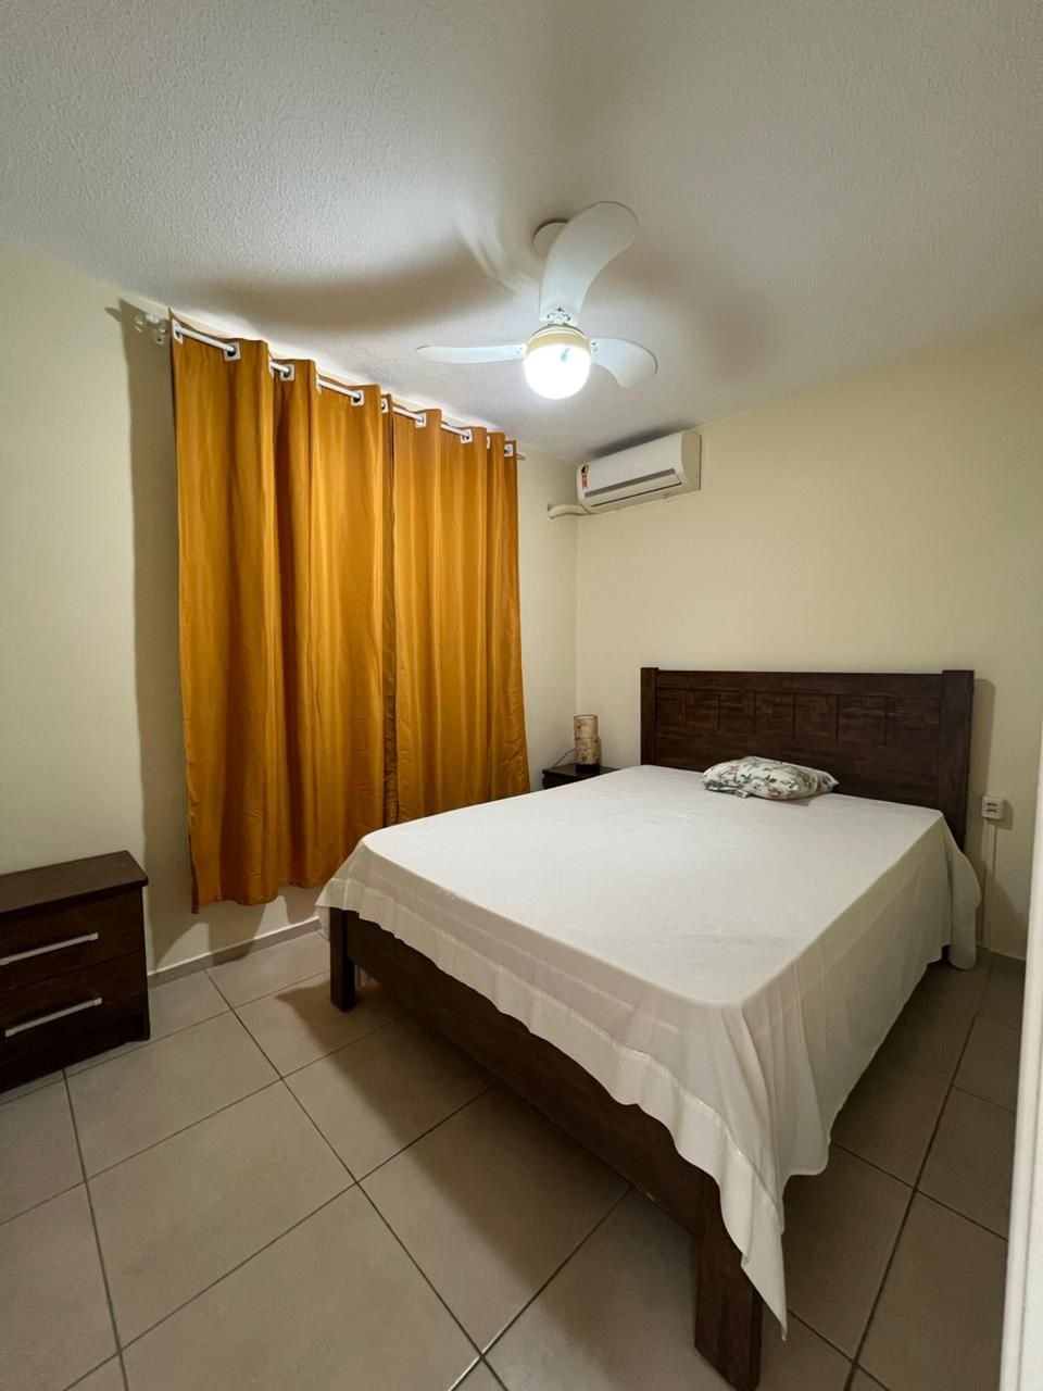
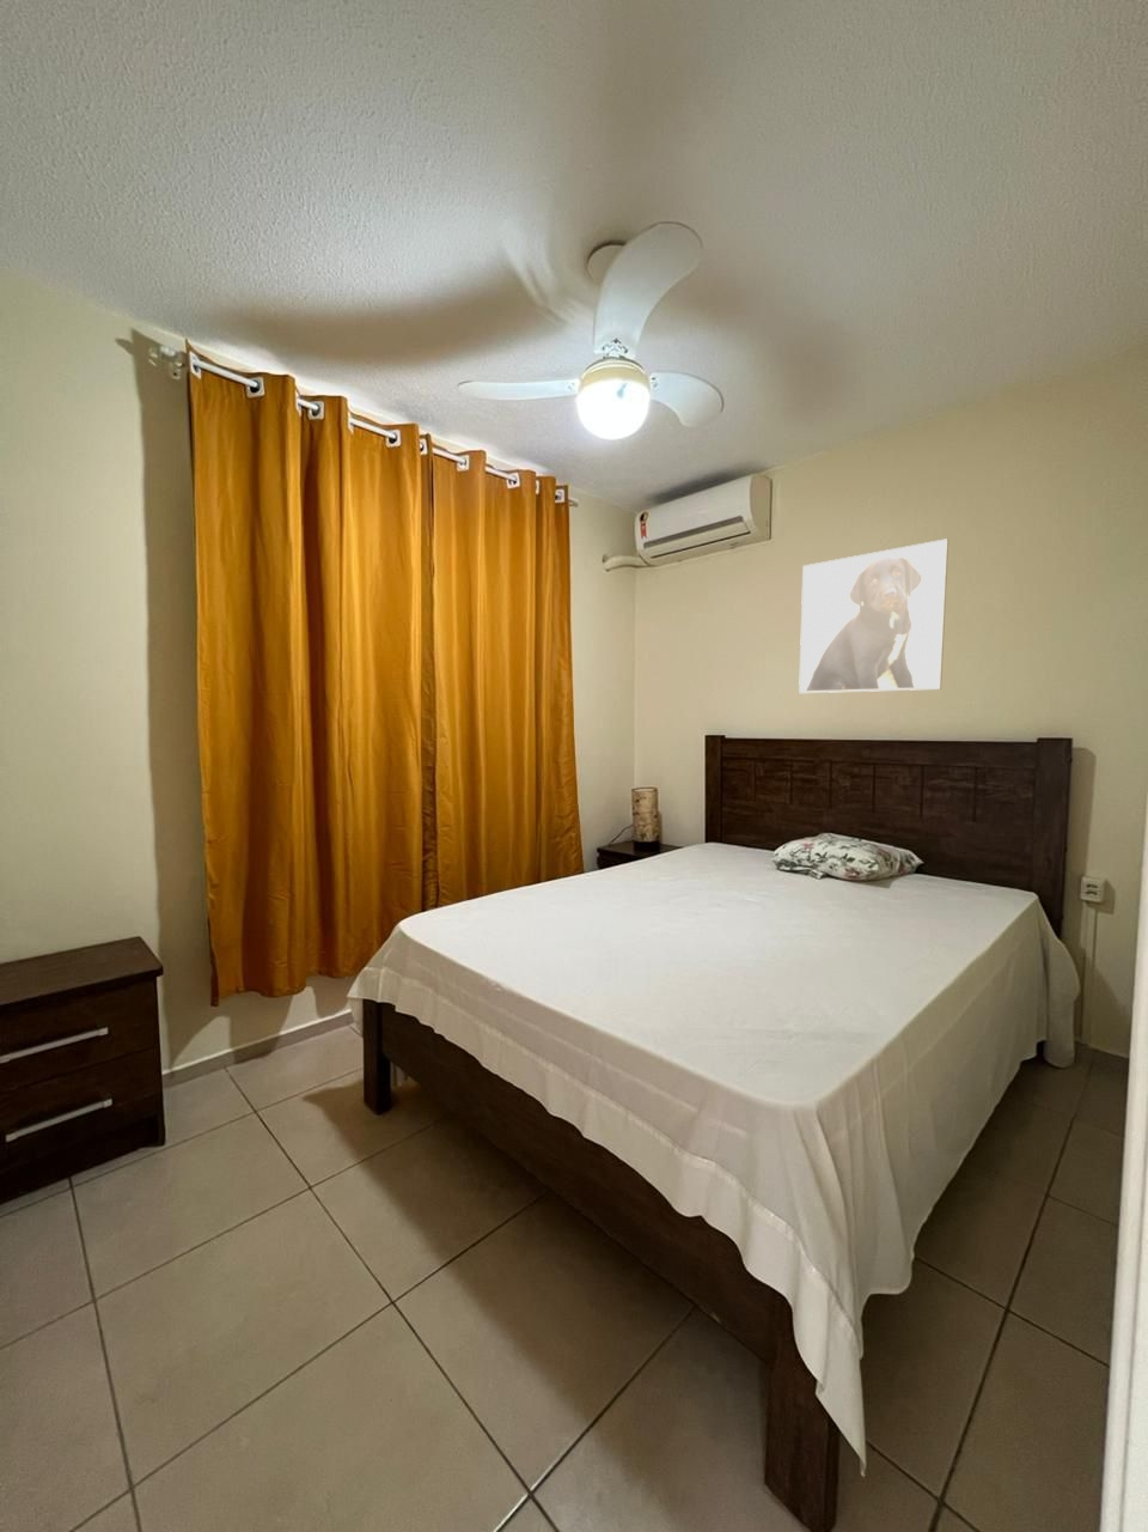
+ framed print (867, 622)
